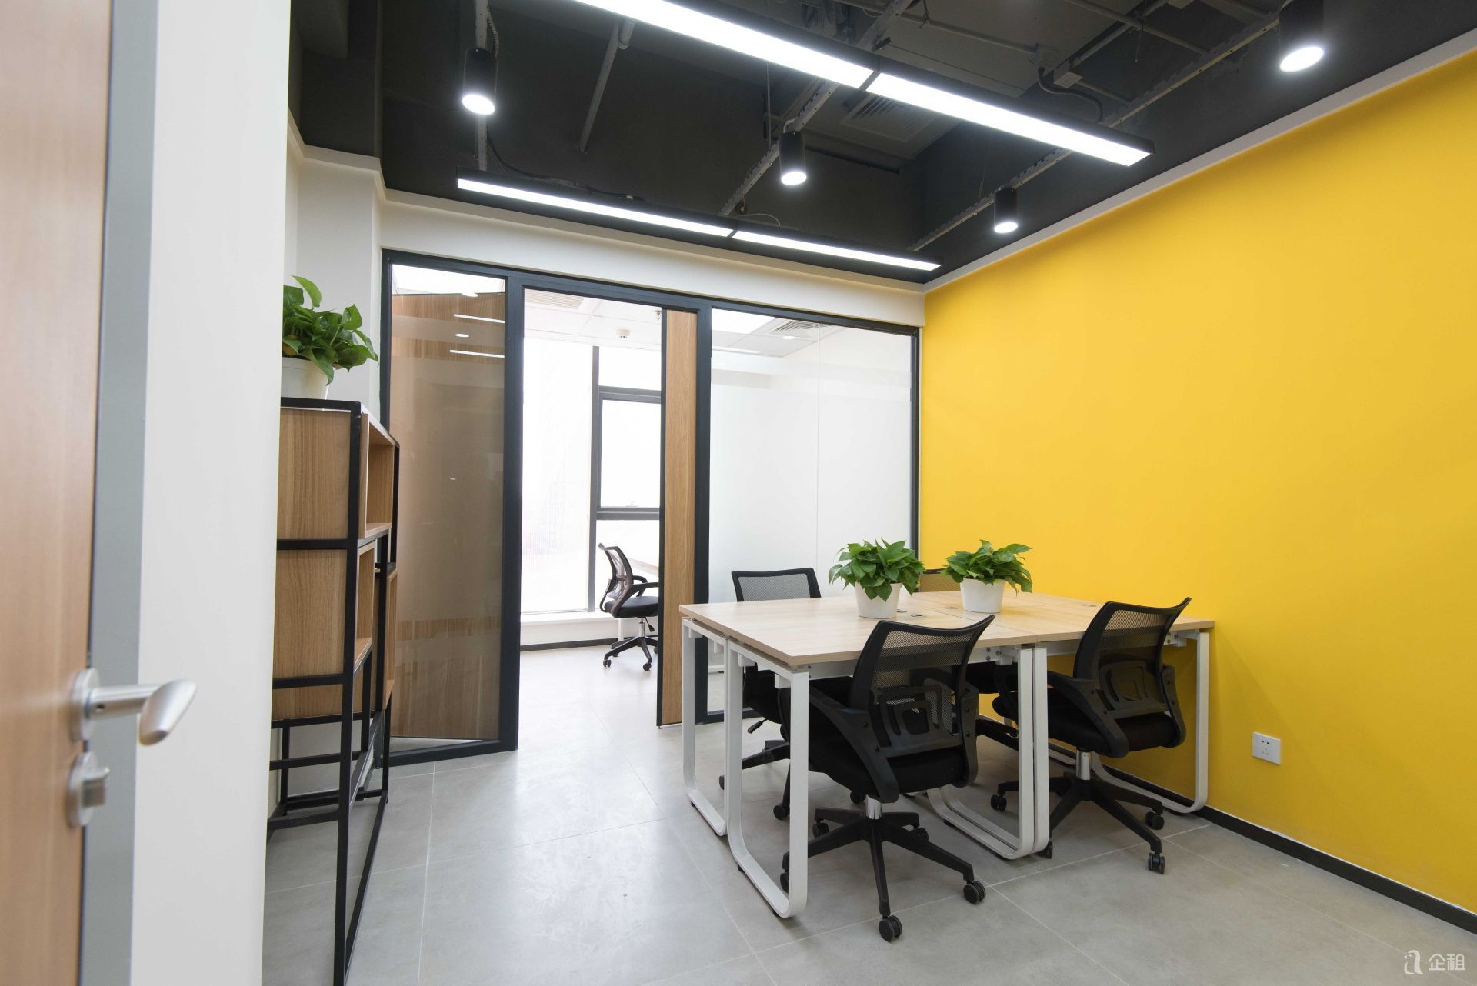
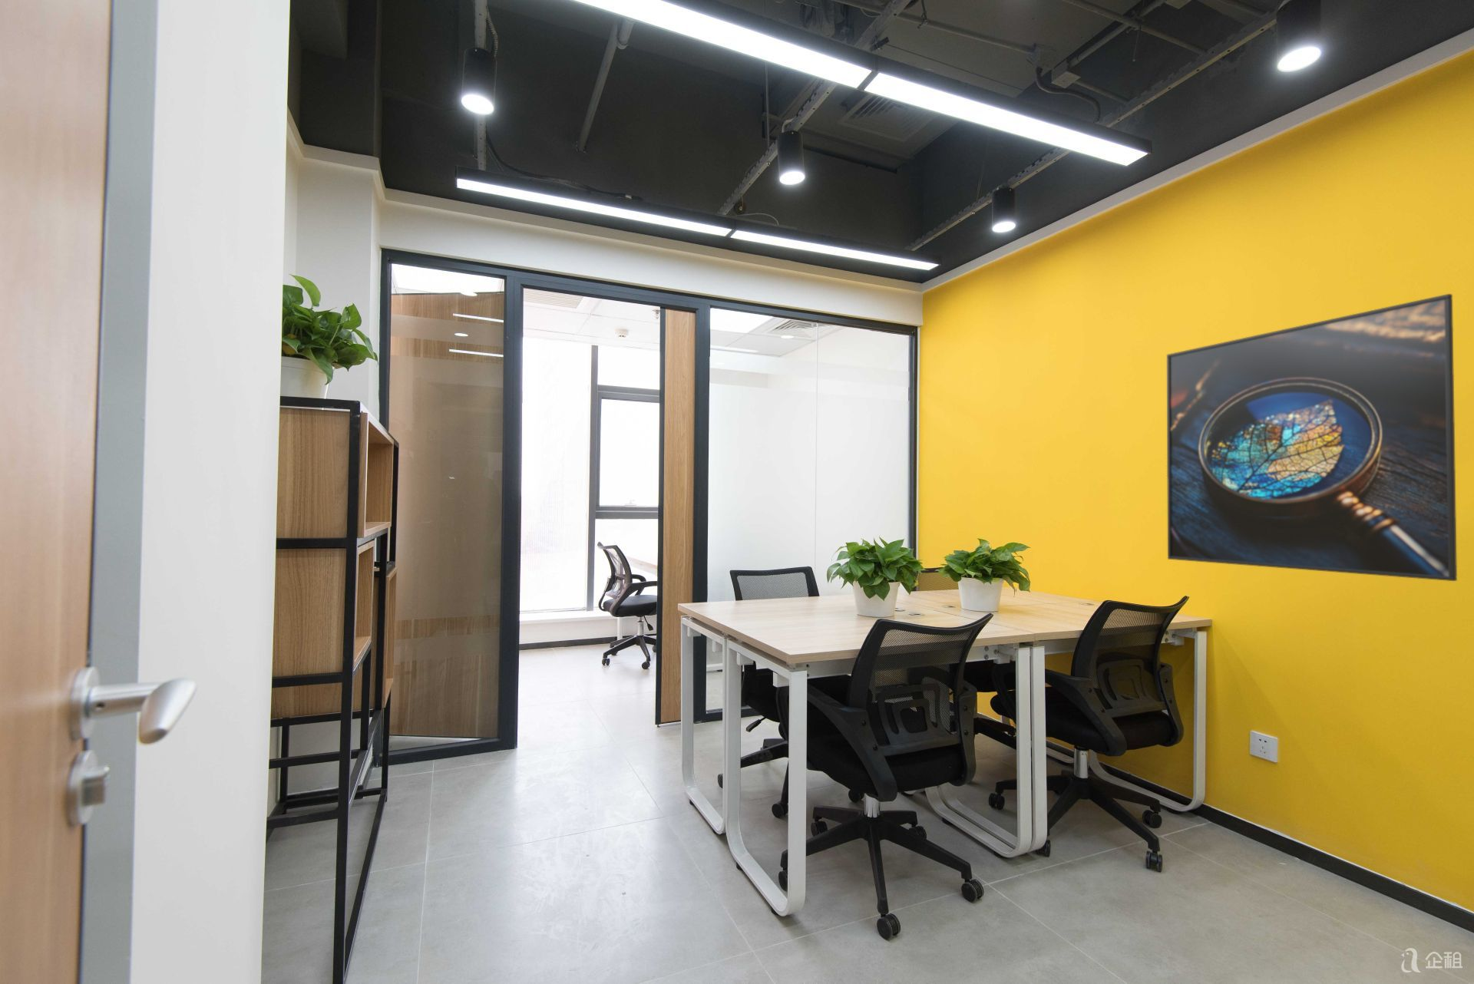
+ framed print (1286, 448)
